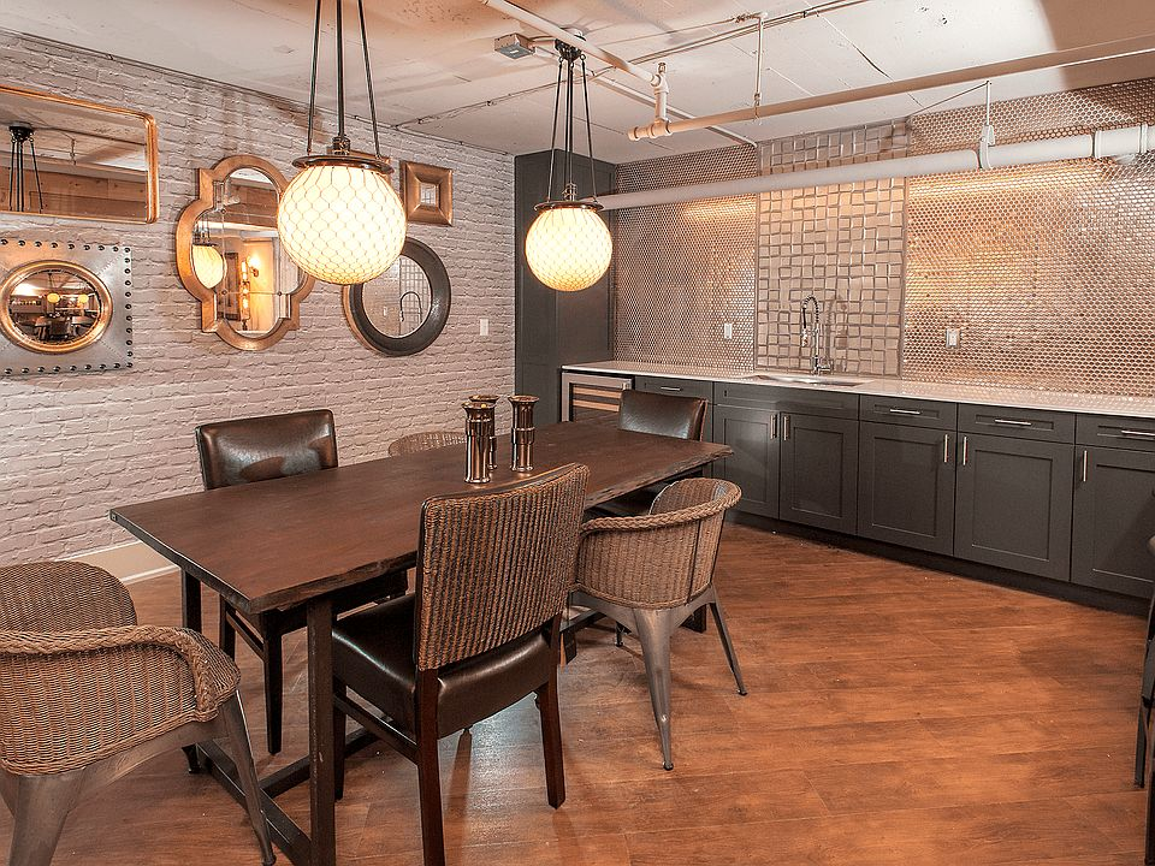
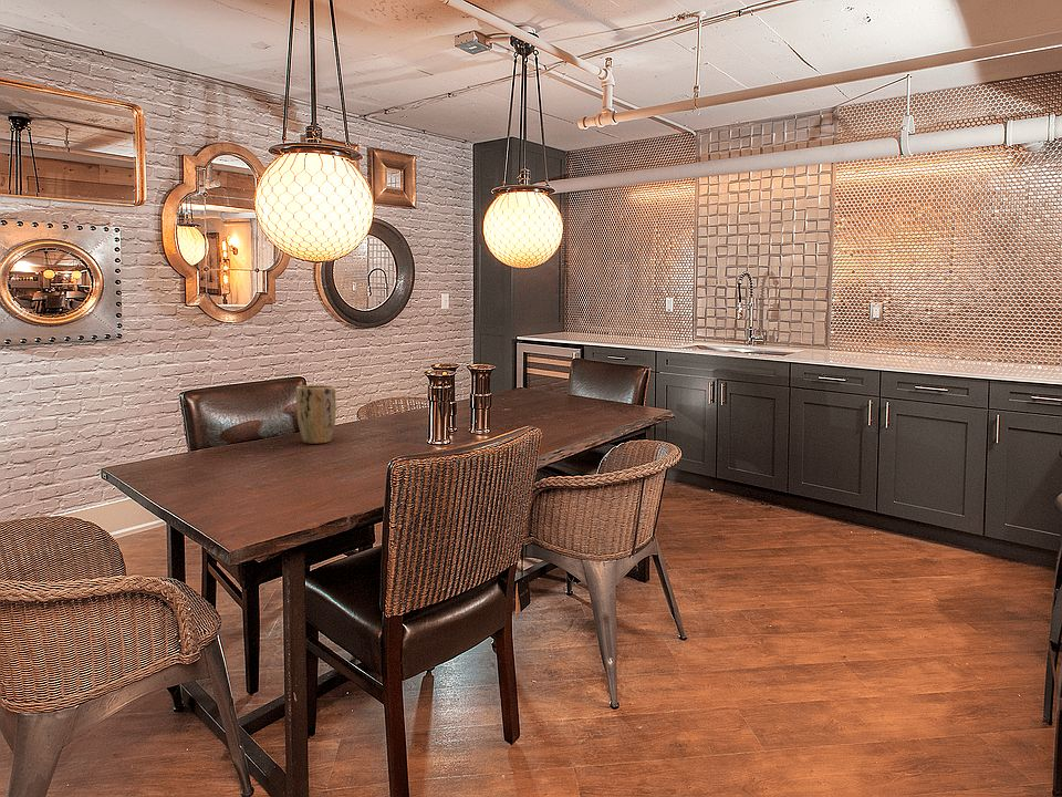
+ plant pot (315, 414)
